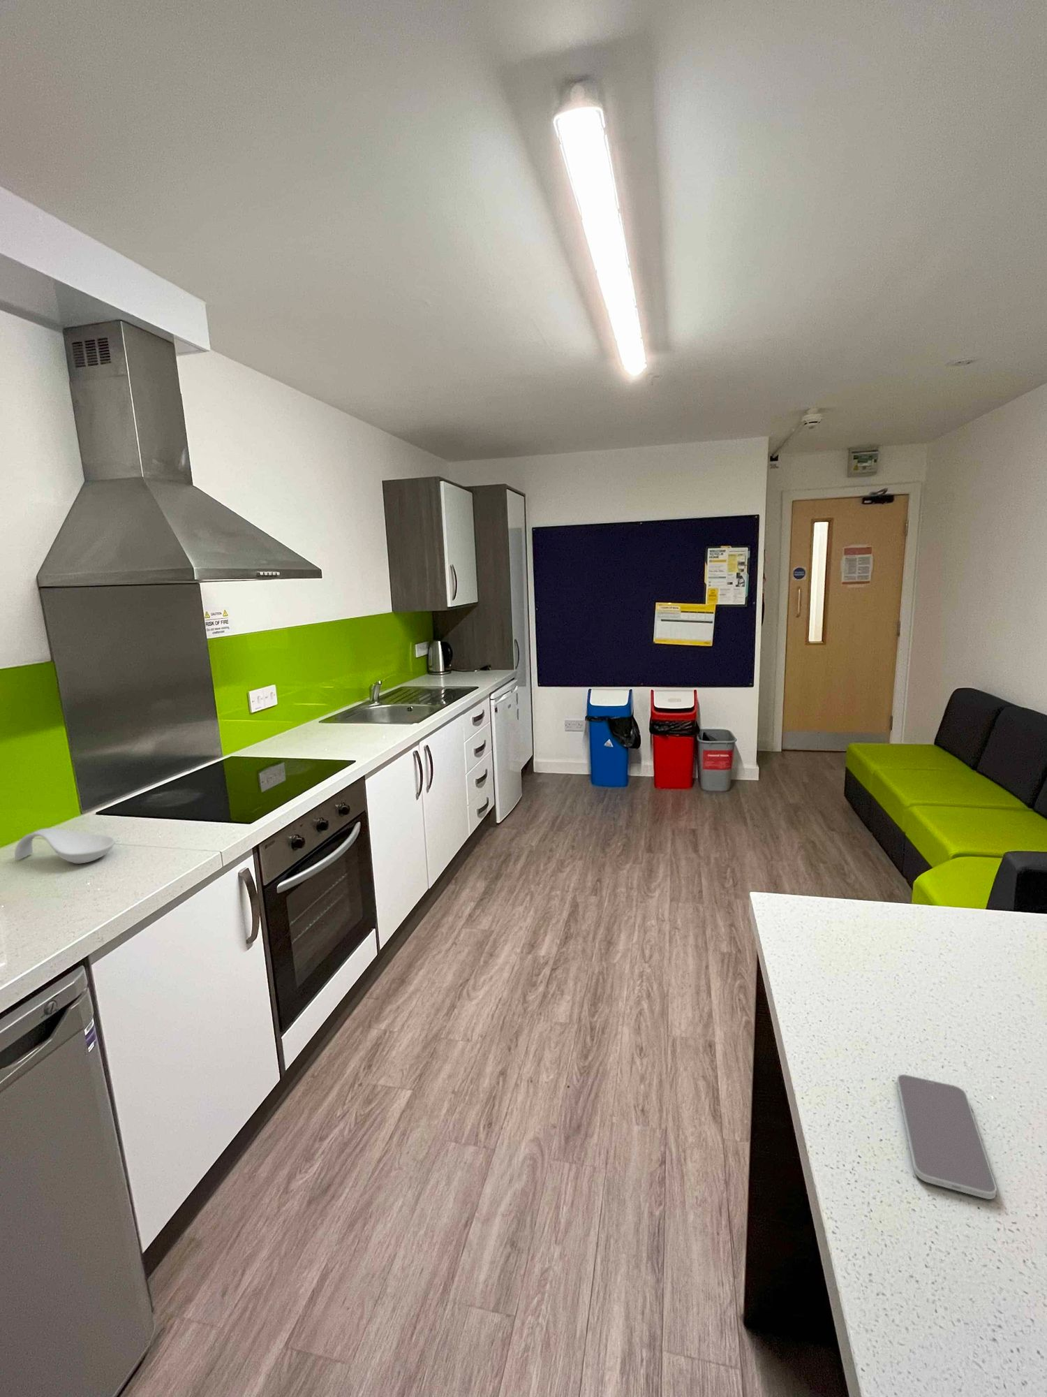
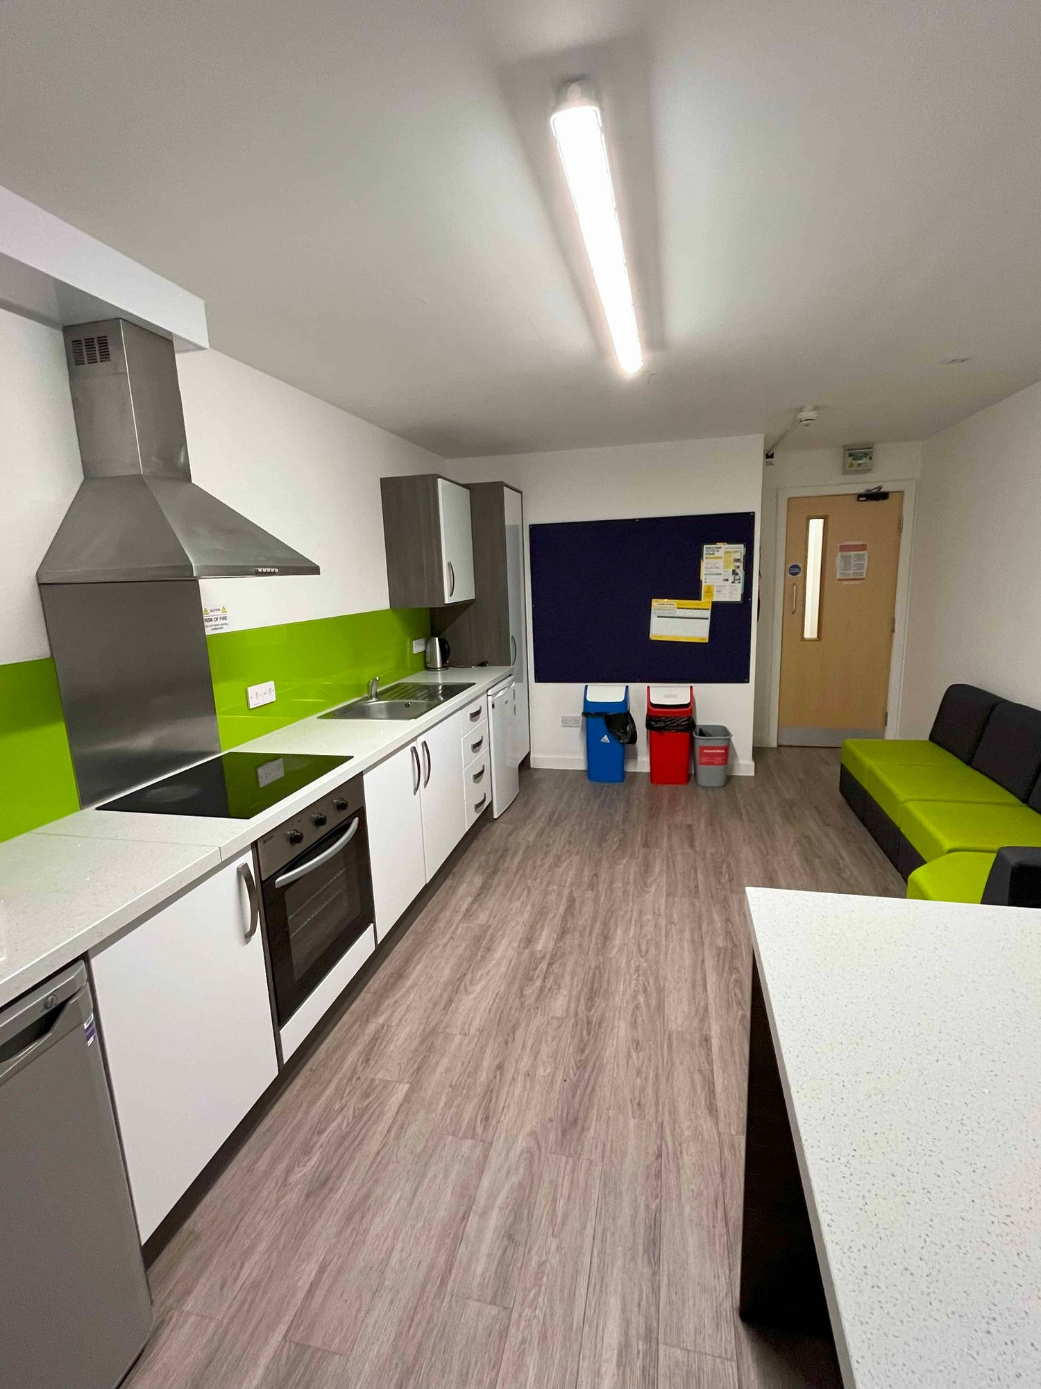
- spoon rest (64, 845)
- smartphone (941, 1130)
